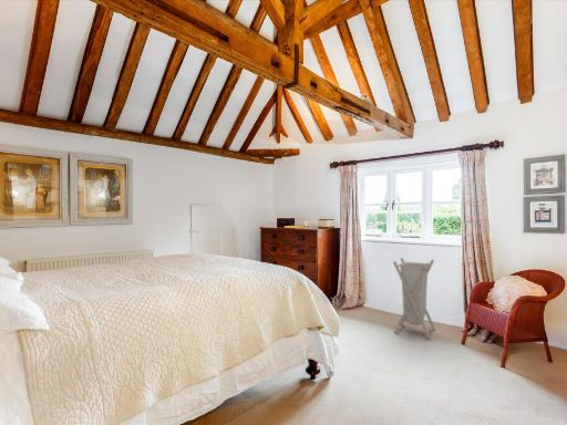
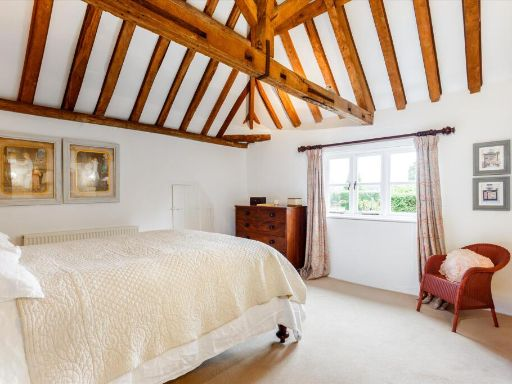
- laundry hamper (414, 296)
